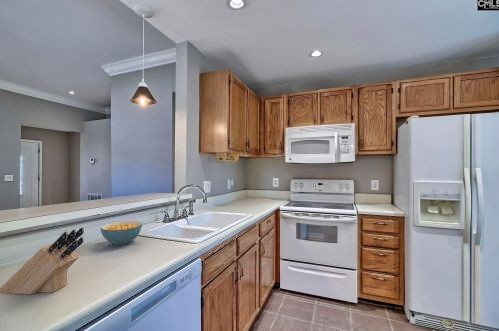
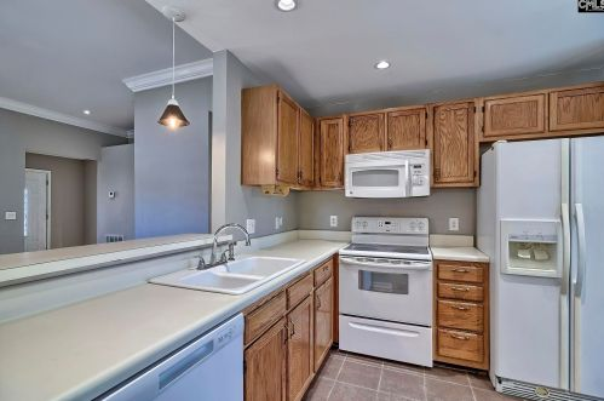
- knife block (45, 258)
- cereal bowl (122, 234)
